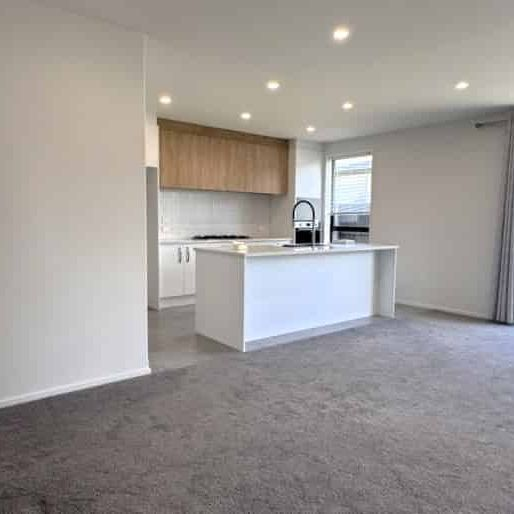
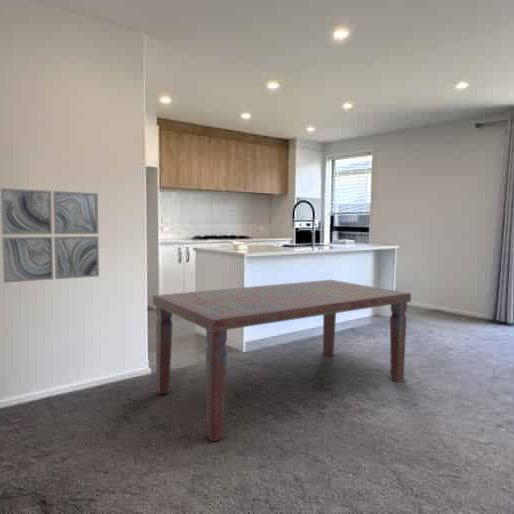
+ dining table (280, 321)
+ wall art (54, 233)
